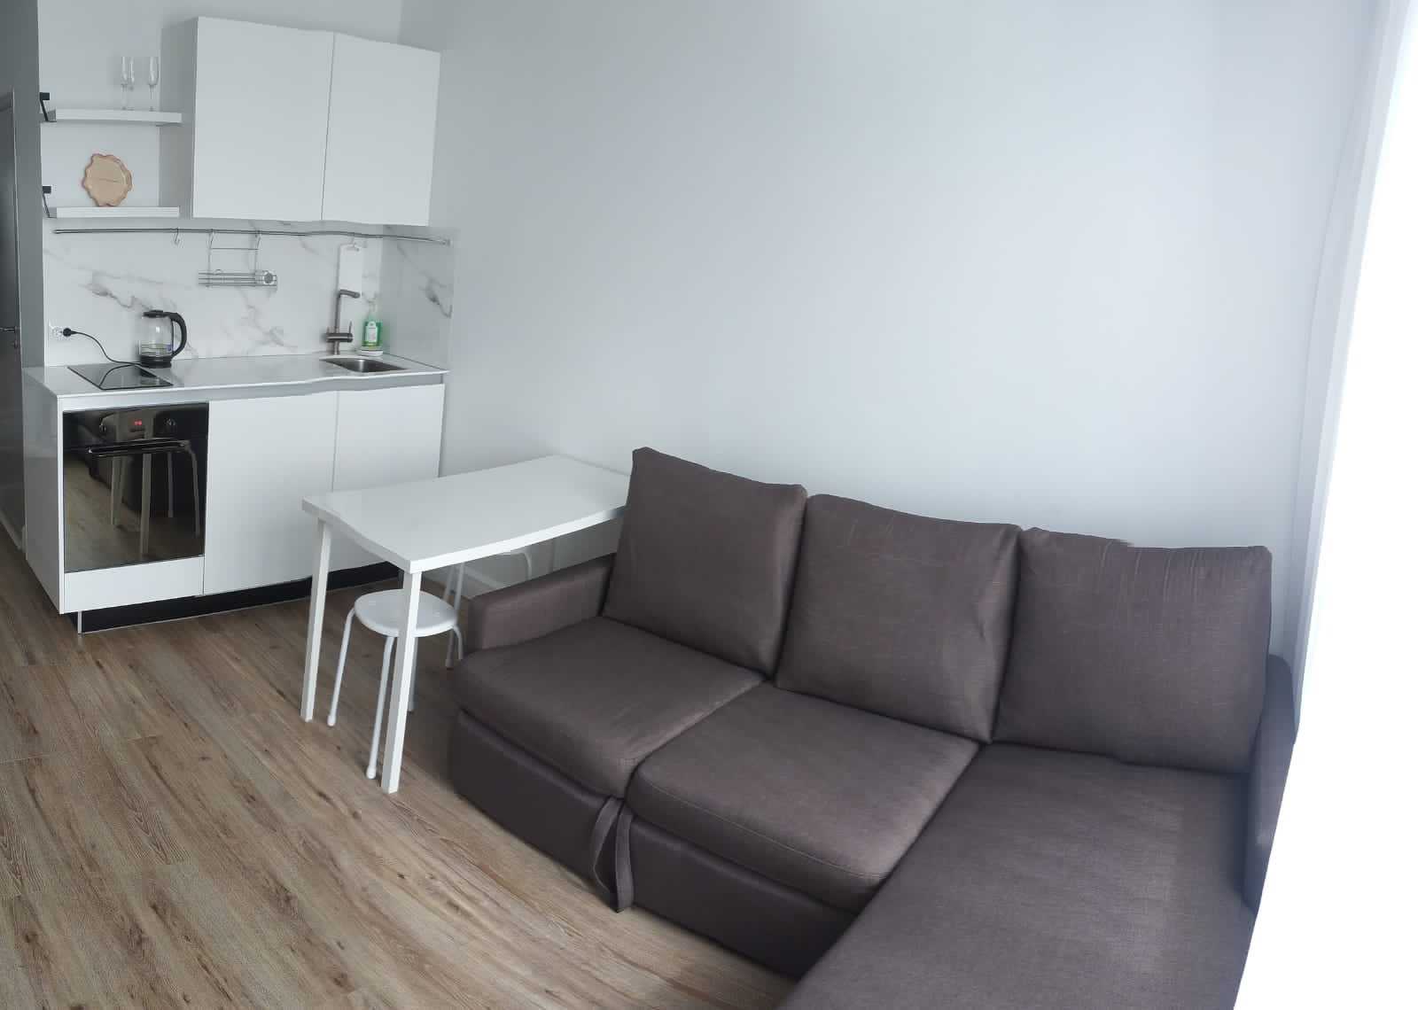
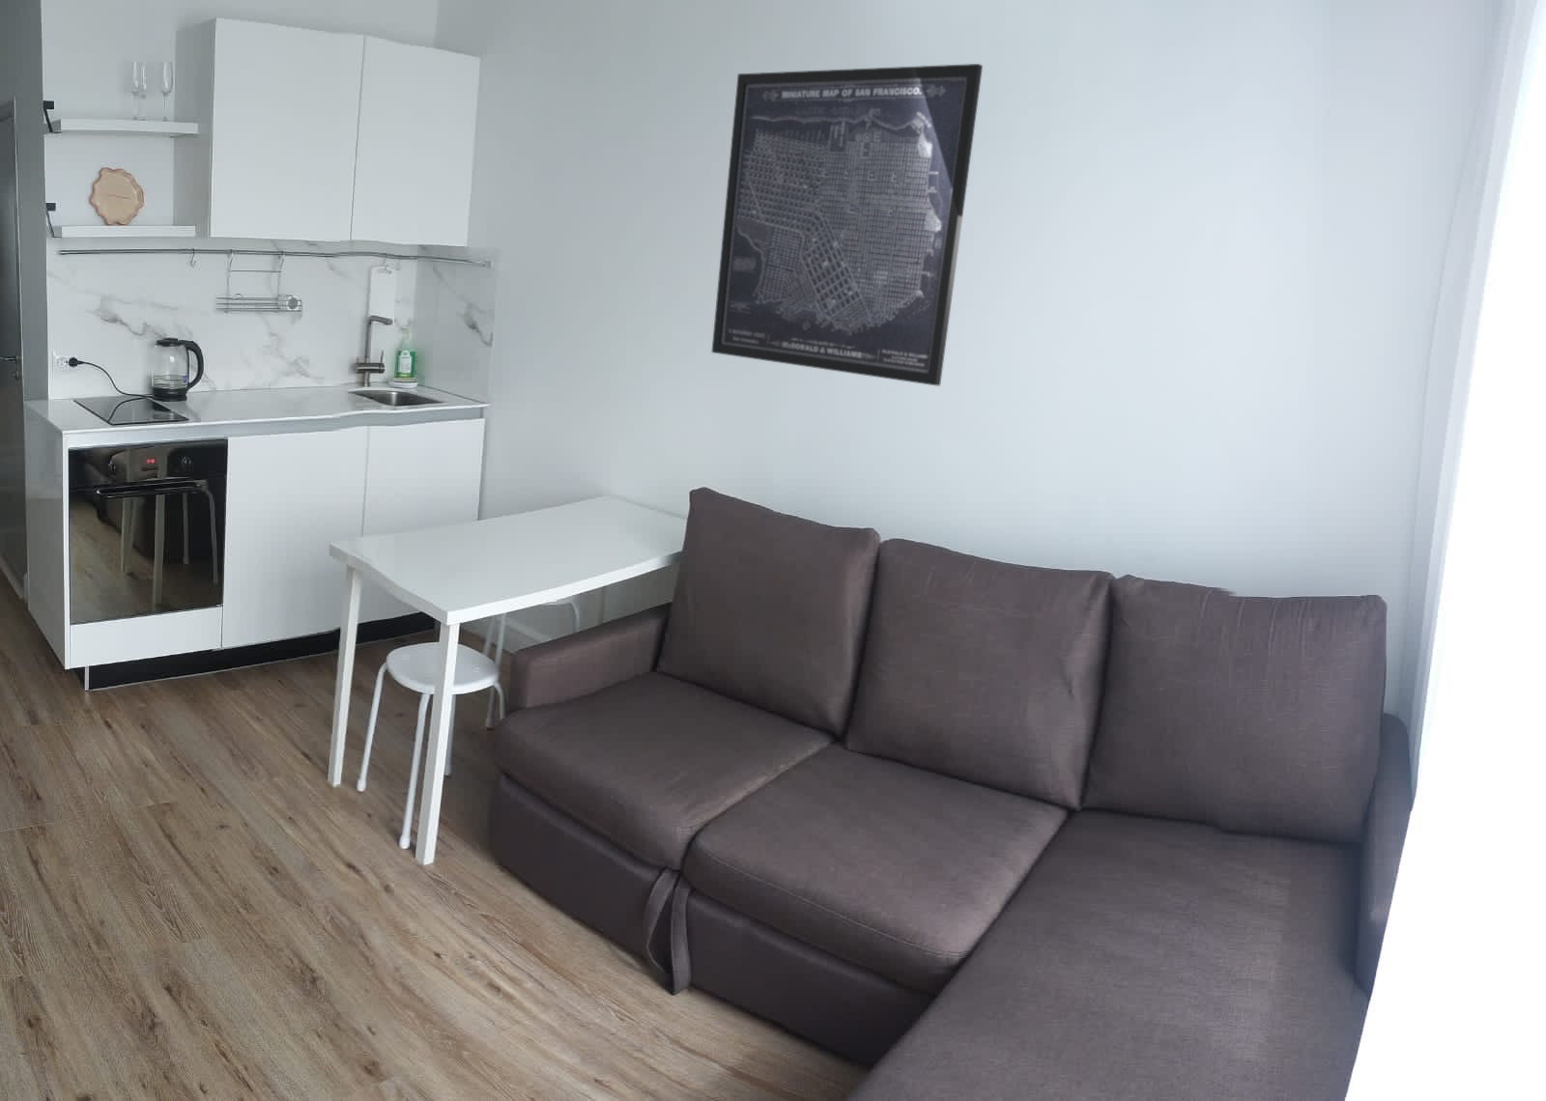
+ wall art (834, 222)
